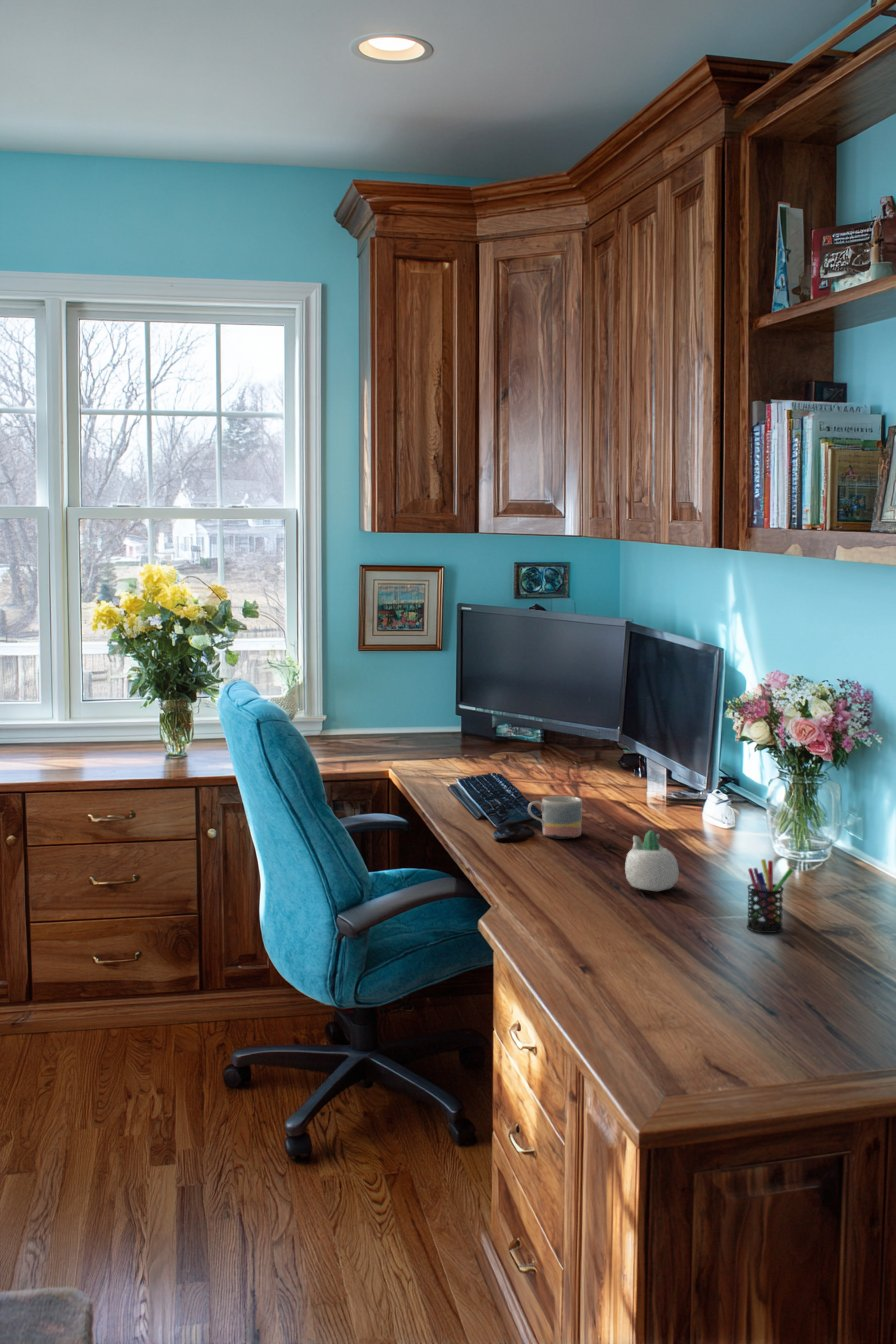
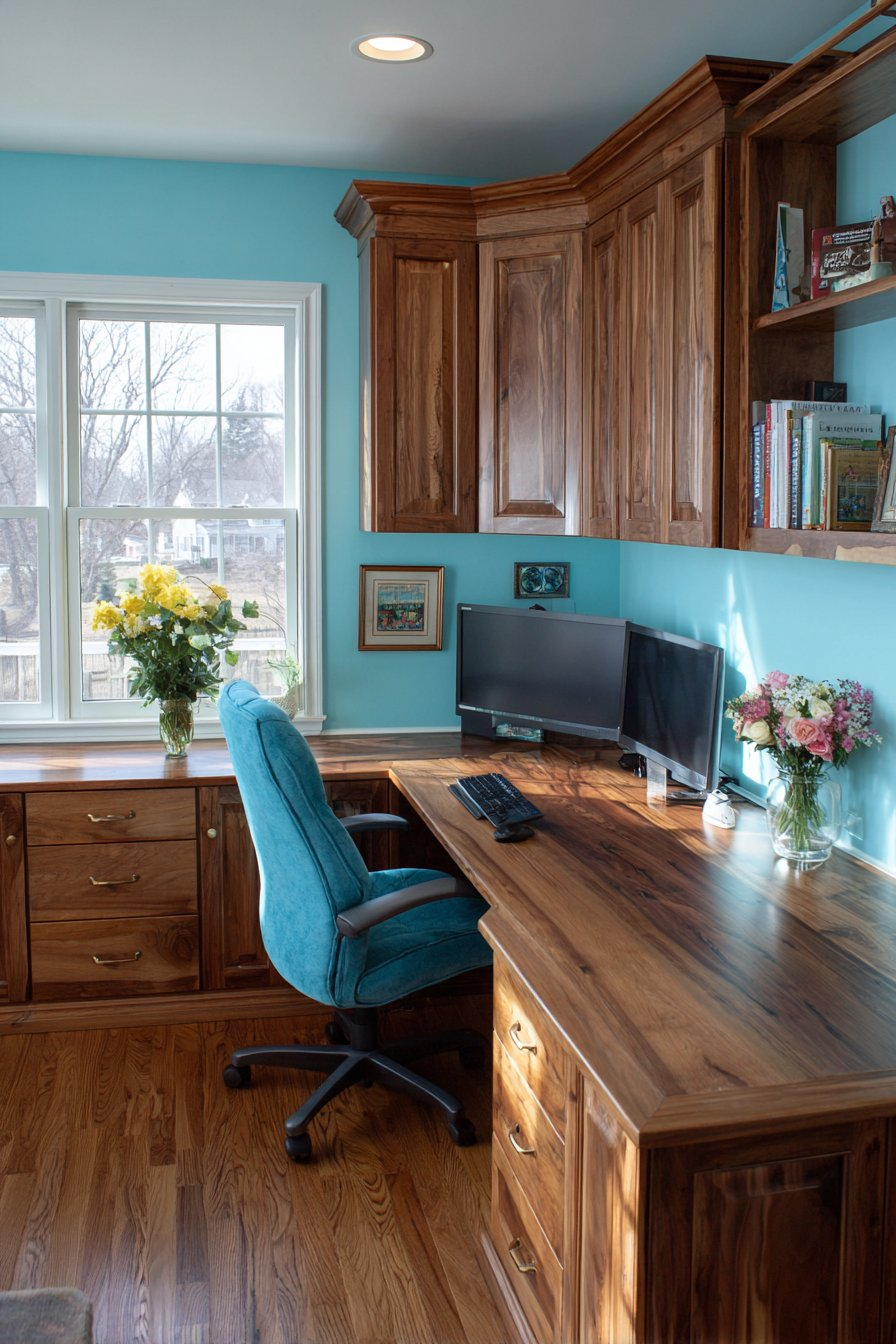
- pen holder (770, 893)
- succulent planter (650, 859)
- mug (554, 817)
